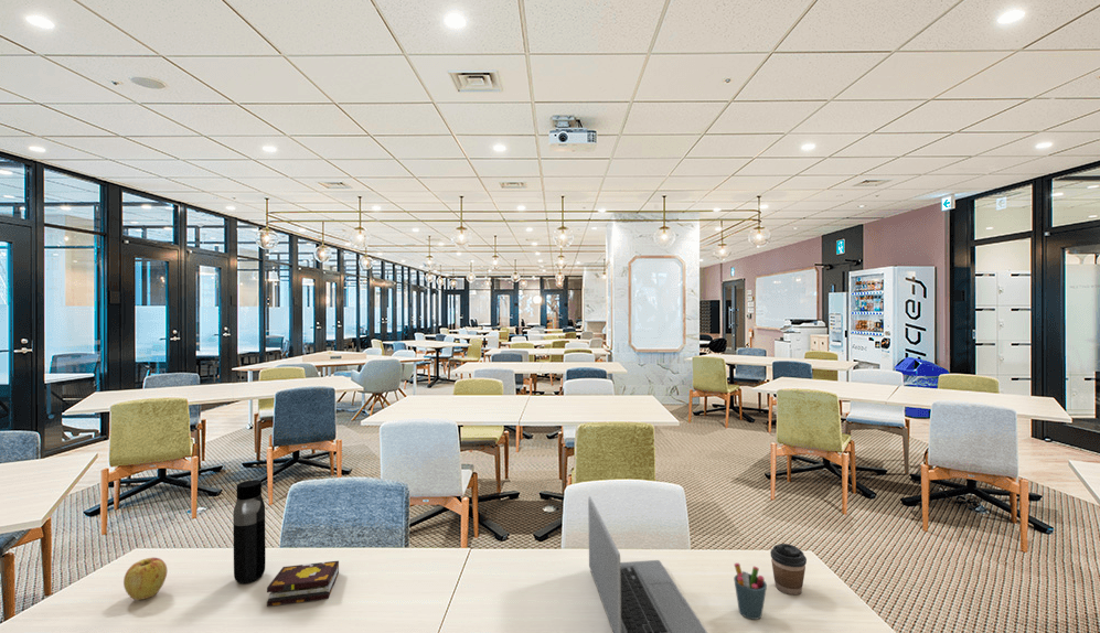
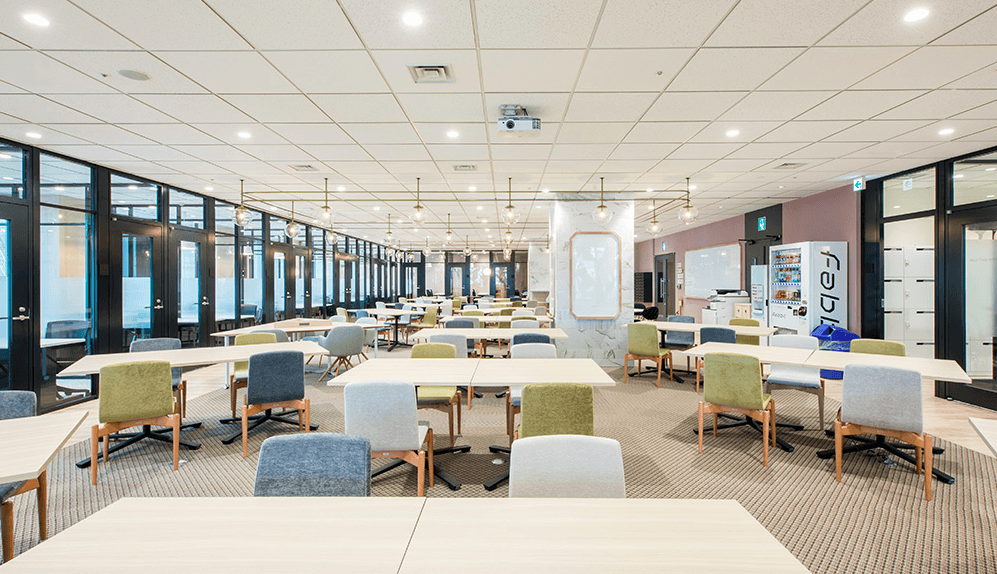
- laptop (641, 561)
- coffee cup (788, 566)
- water bottle (249, 530)
- pen holder (749, 588)
- book (305, 580)
- apple (146, 578)
